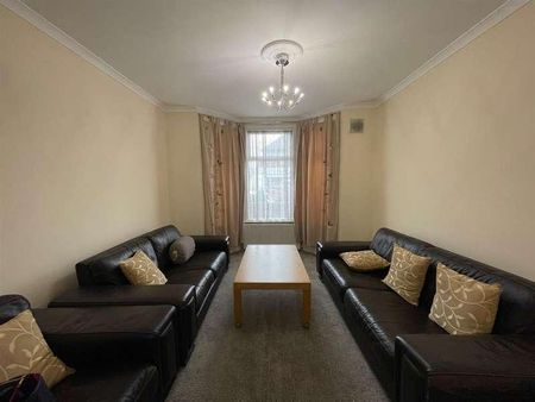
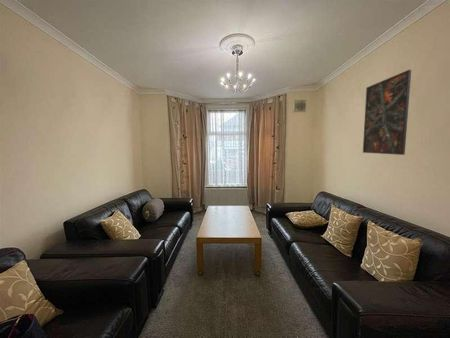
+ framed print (383, 117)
